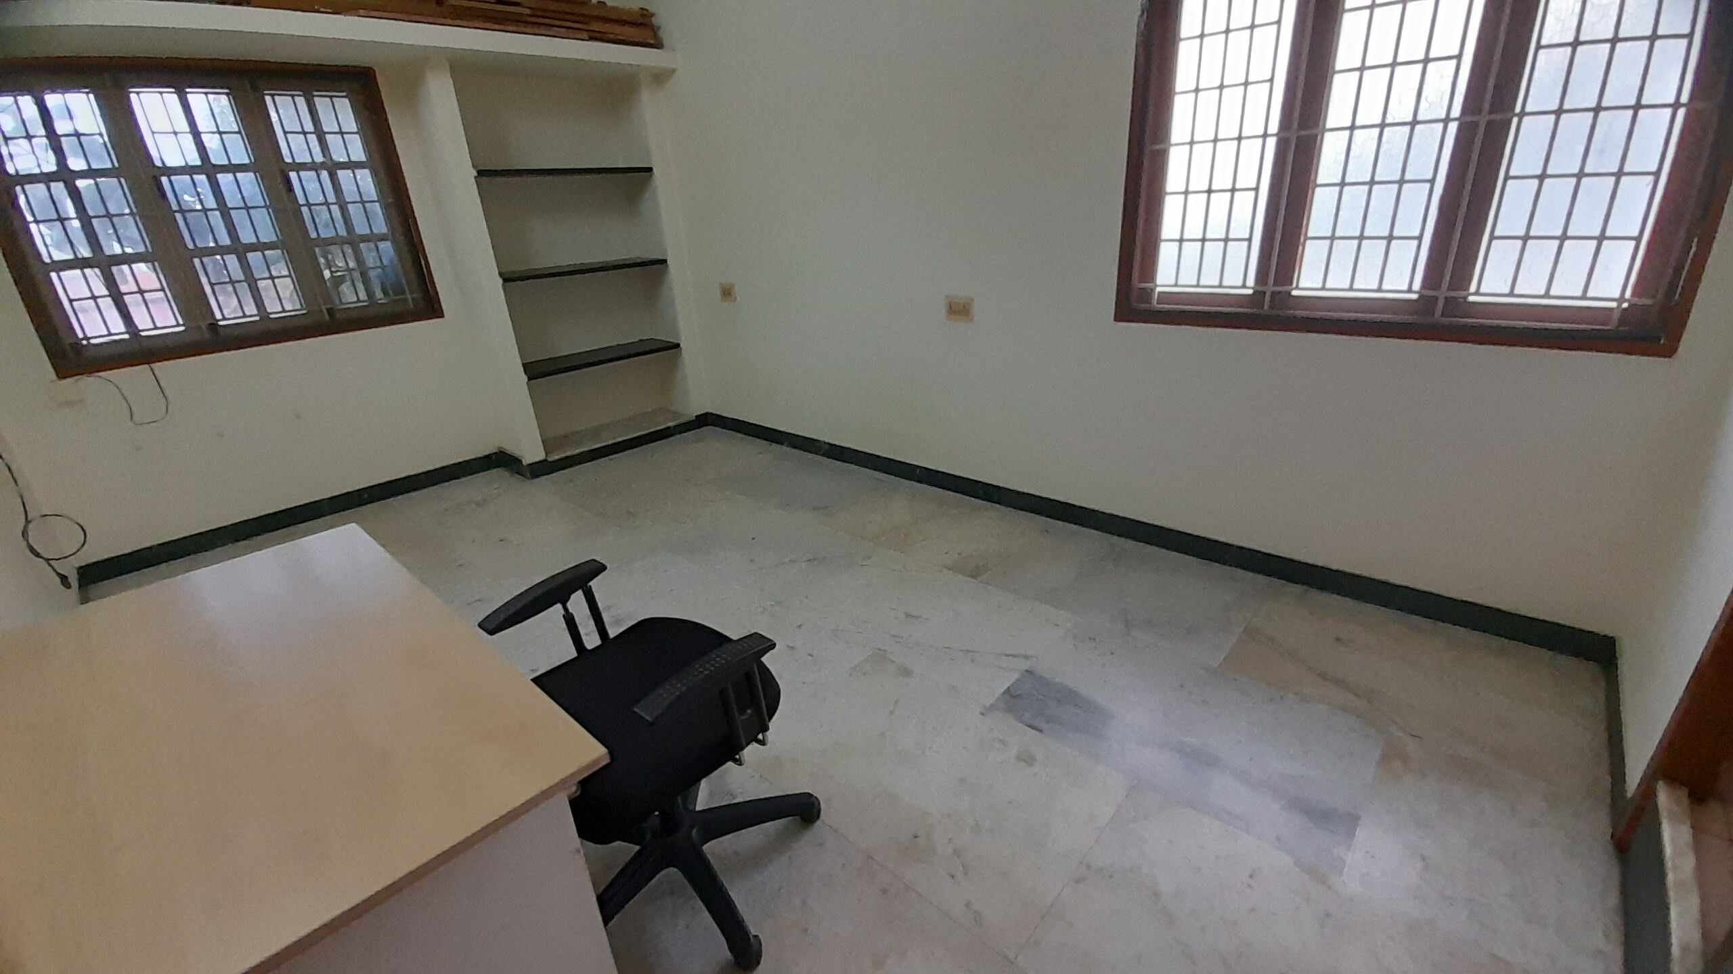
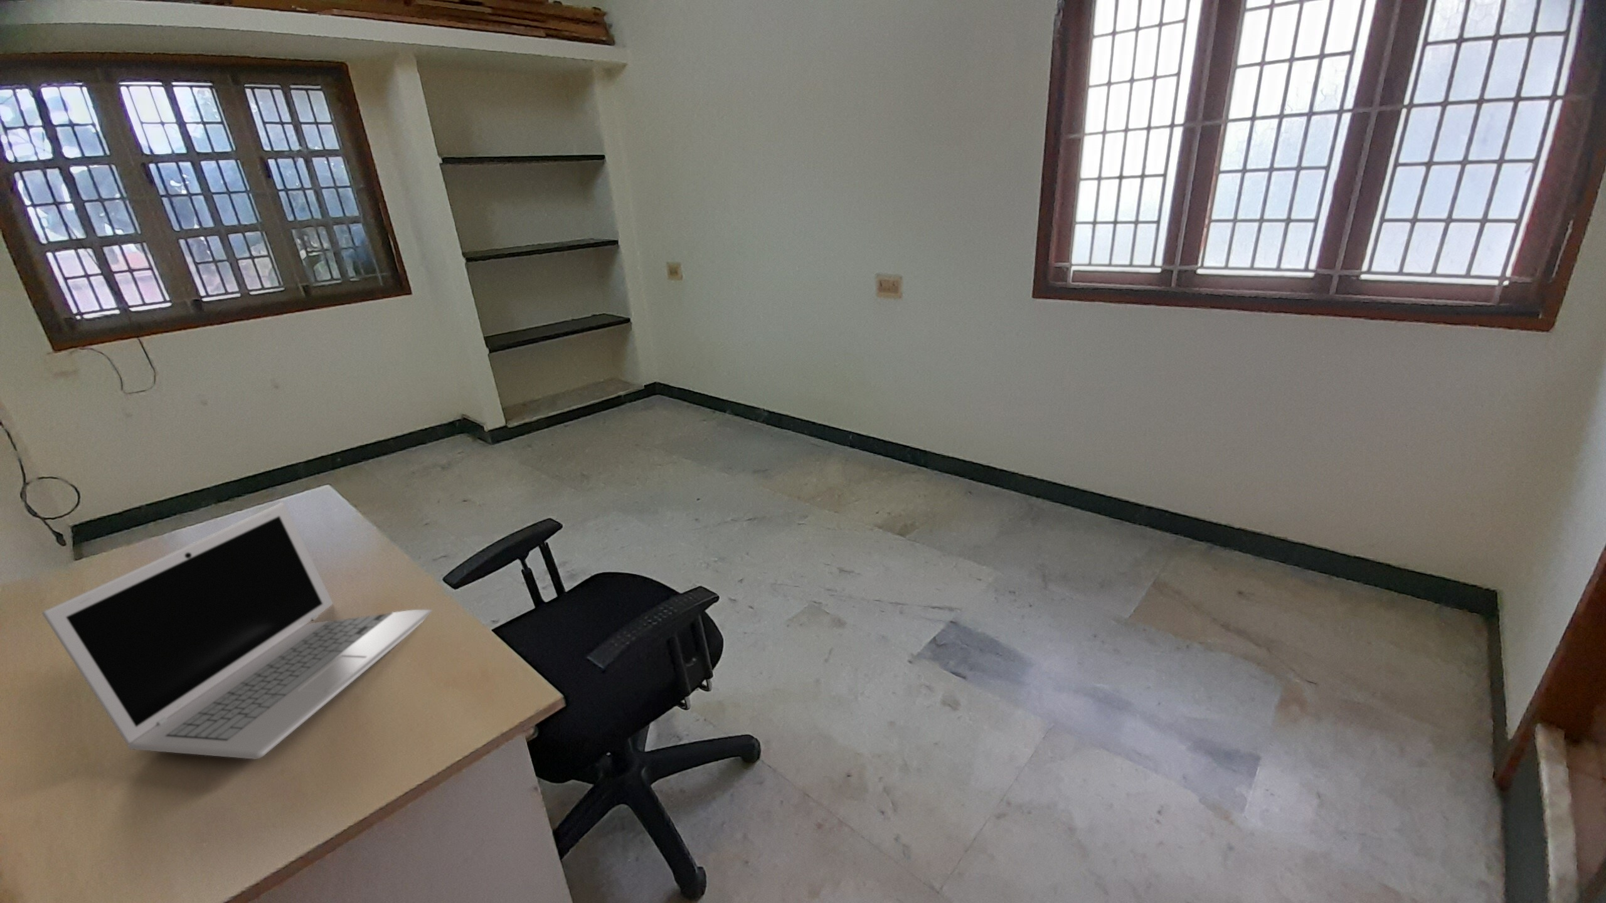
+ laptop (274, 613)
